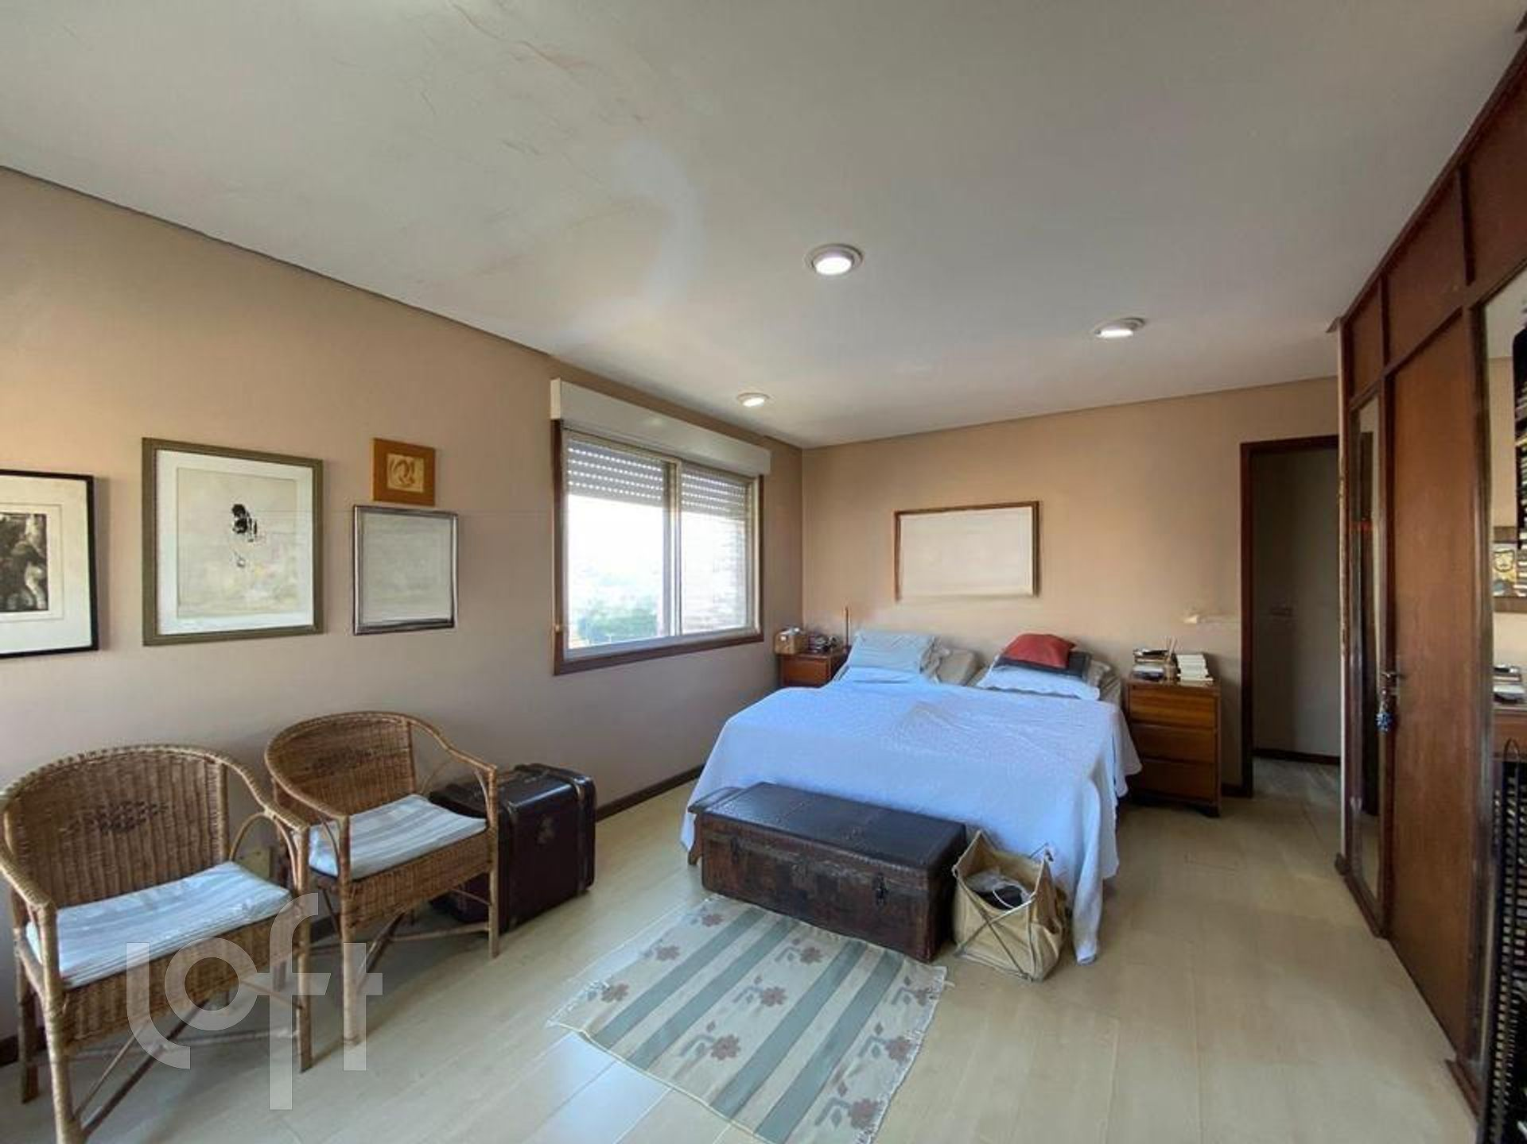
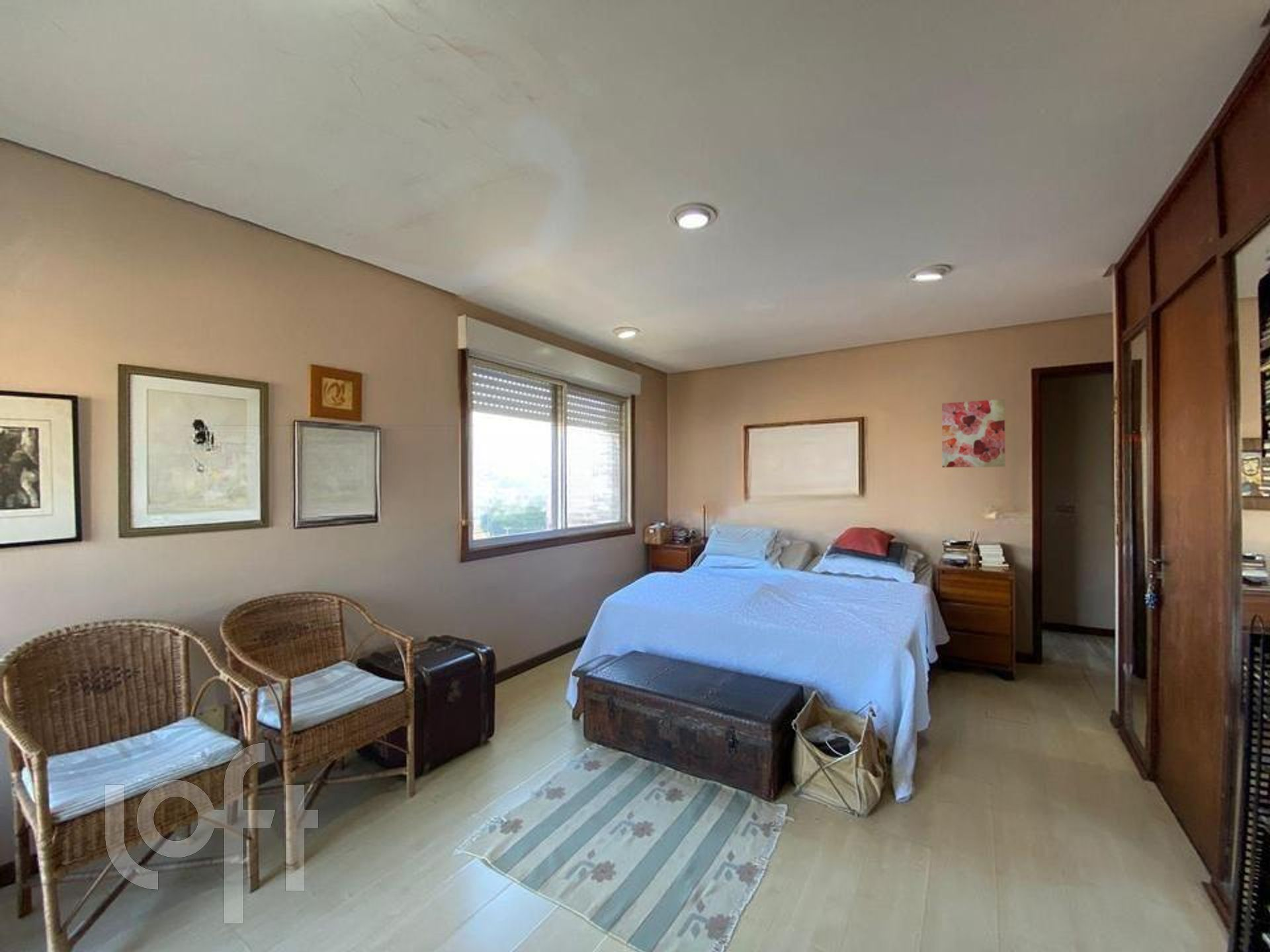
+ wall art (972, 434)
